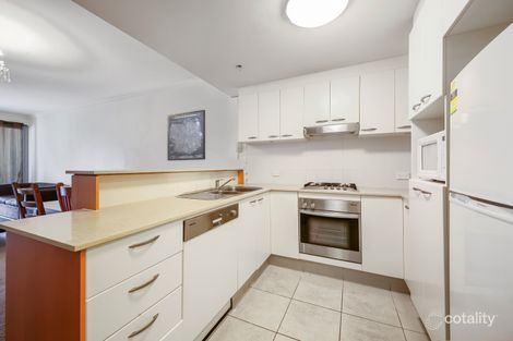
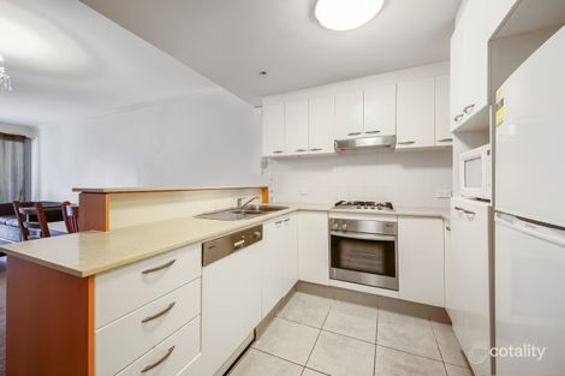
- wall art (184, 136)
